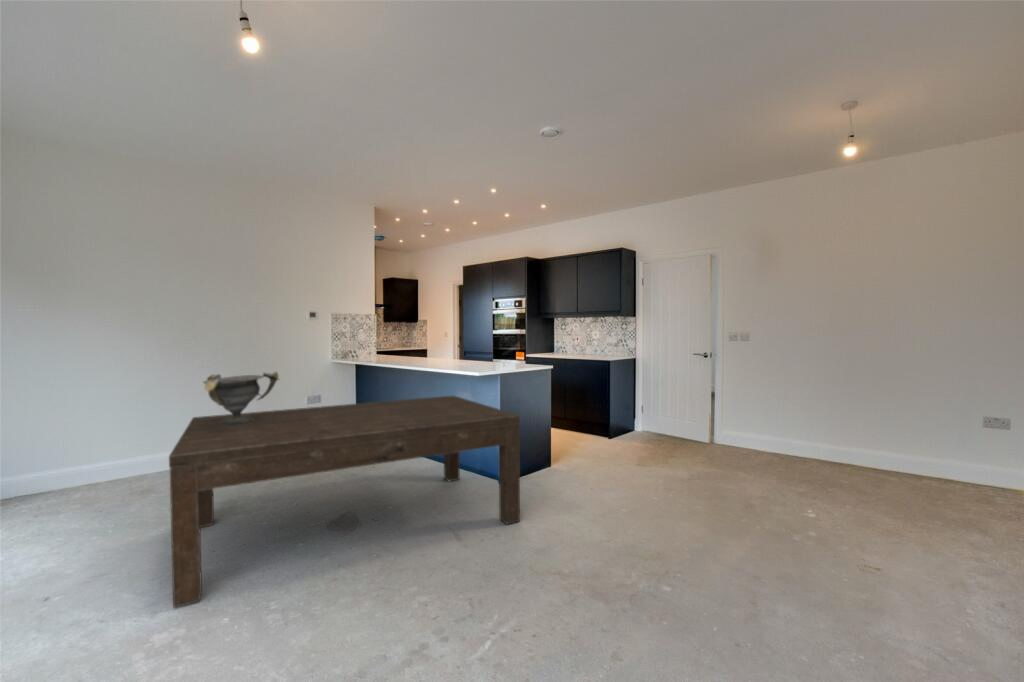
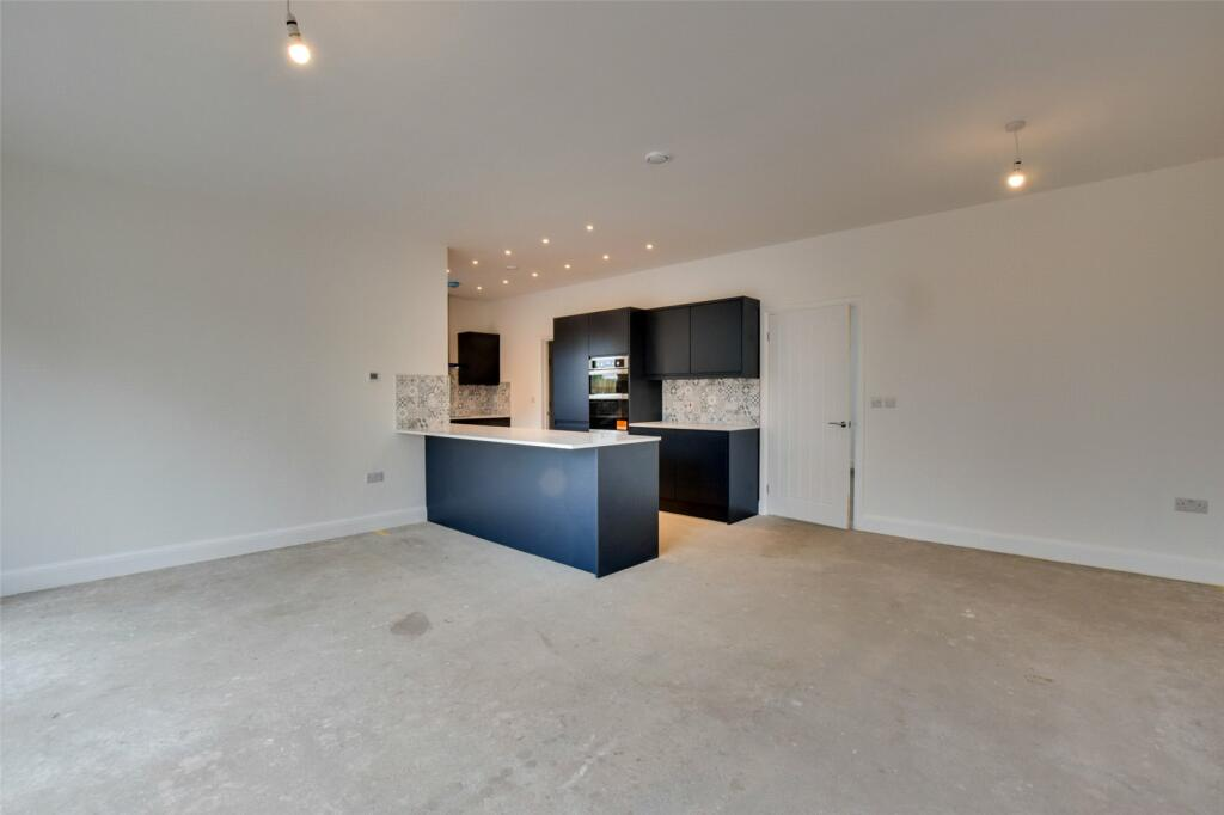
- decorative bowl (240, 398)
- dining table (354, 467)
